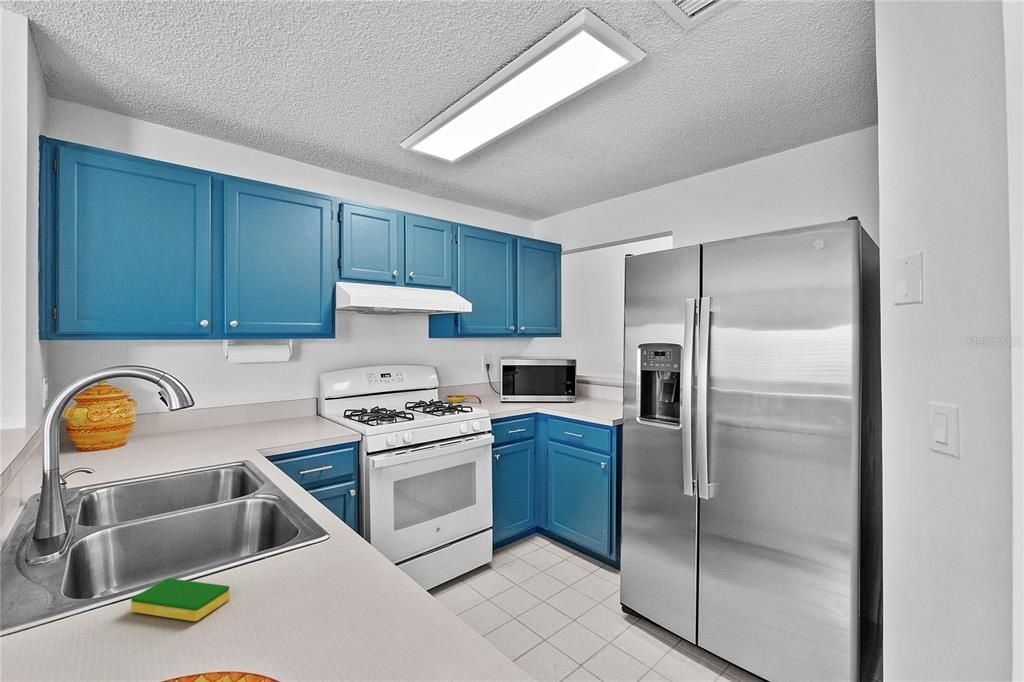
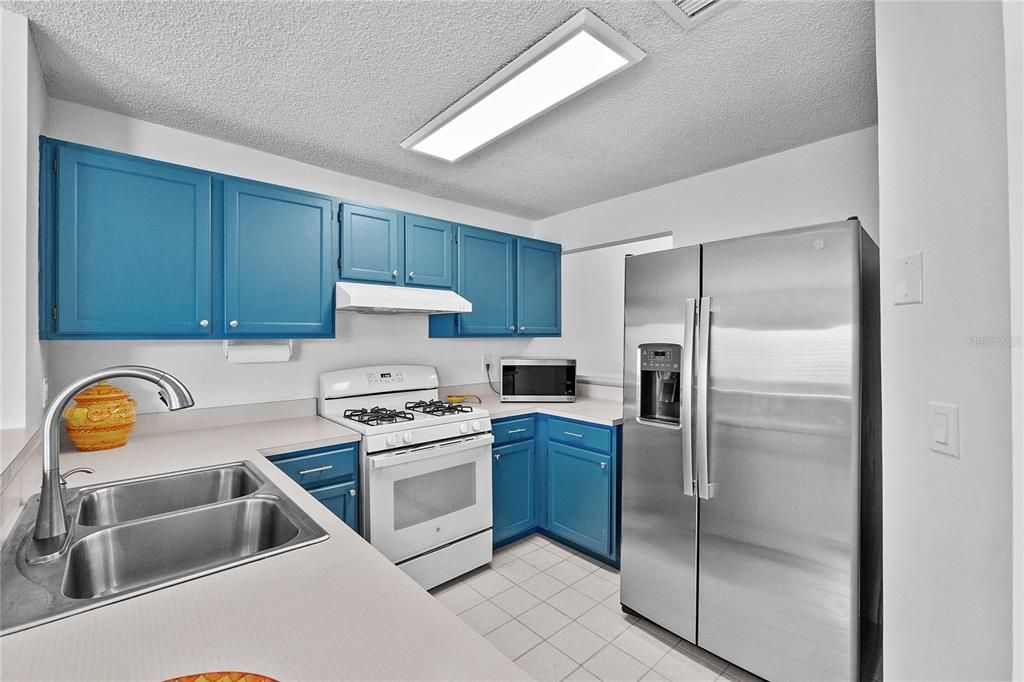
- dish sponge (181, 598)
